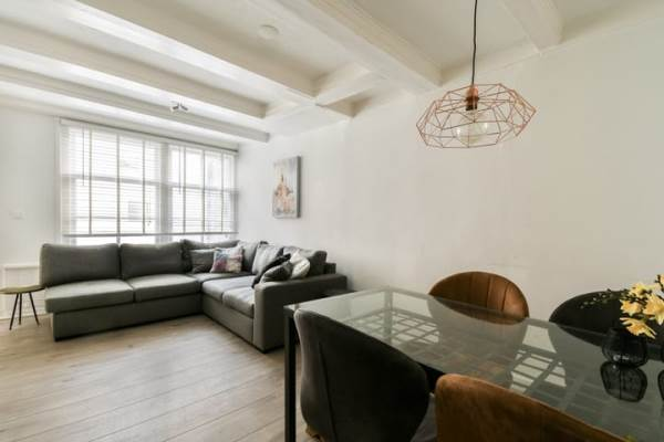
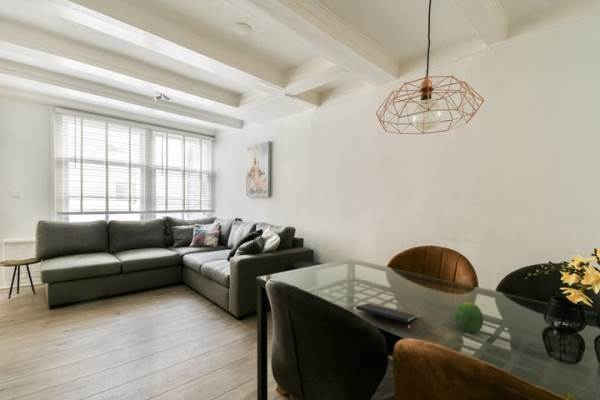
+ fruit (468, 316)
+ notepad (386, 311)
